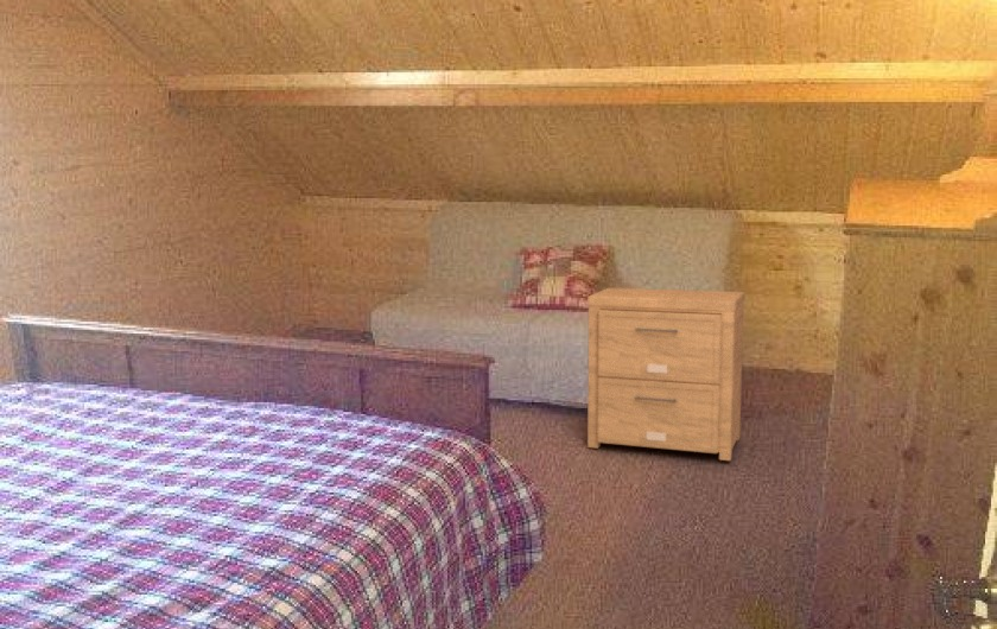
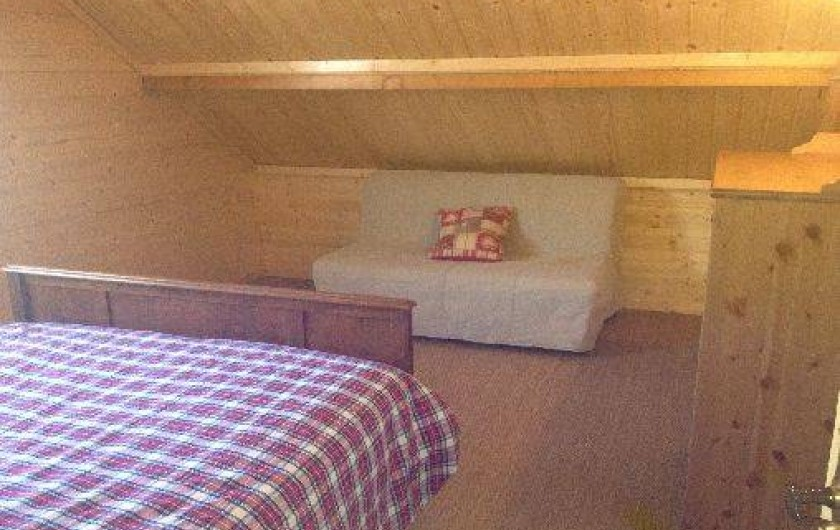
- side table (665, 370)
